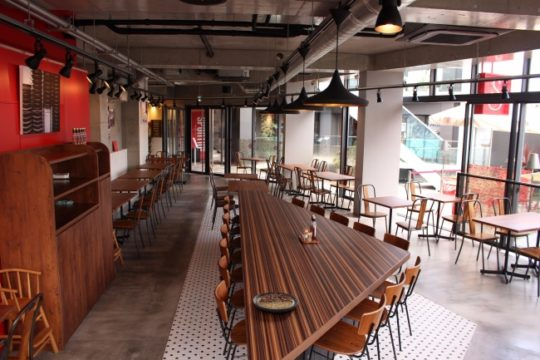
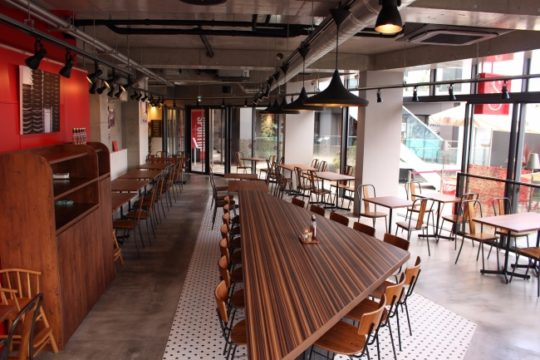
- plate (275, 301)
